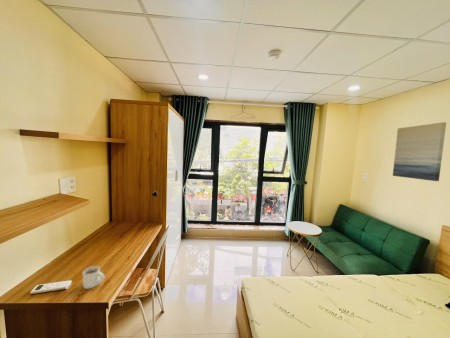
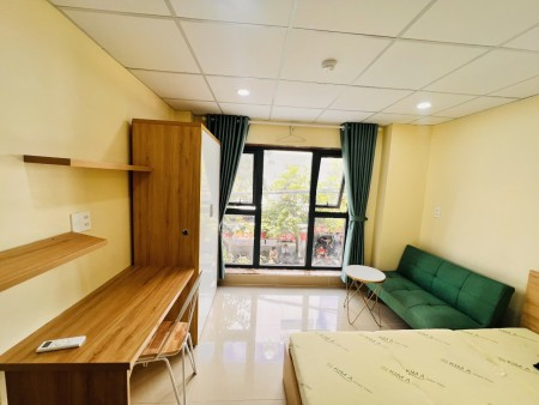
- wall art (416, 152)
- mug (94, 277)
